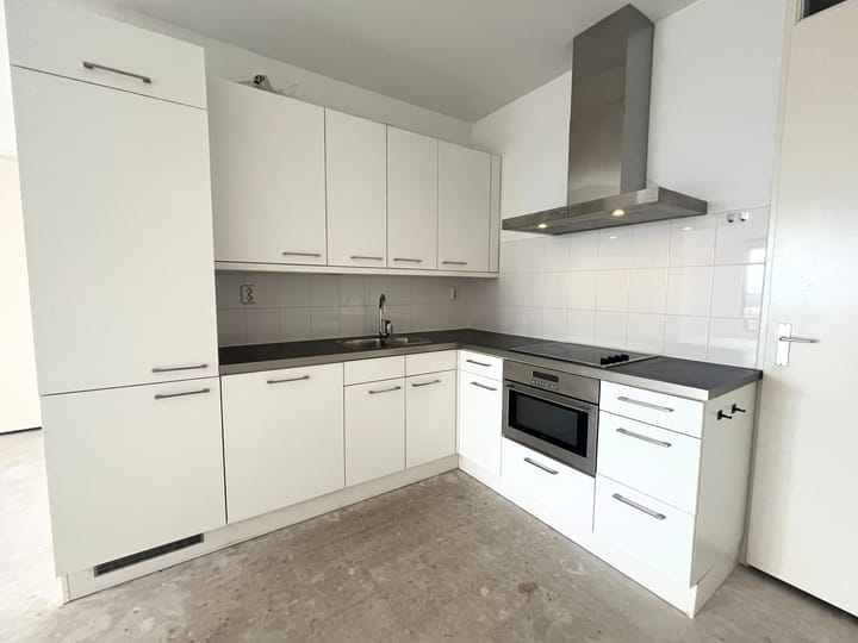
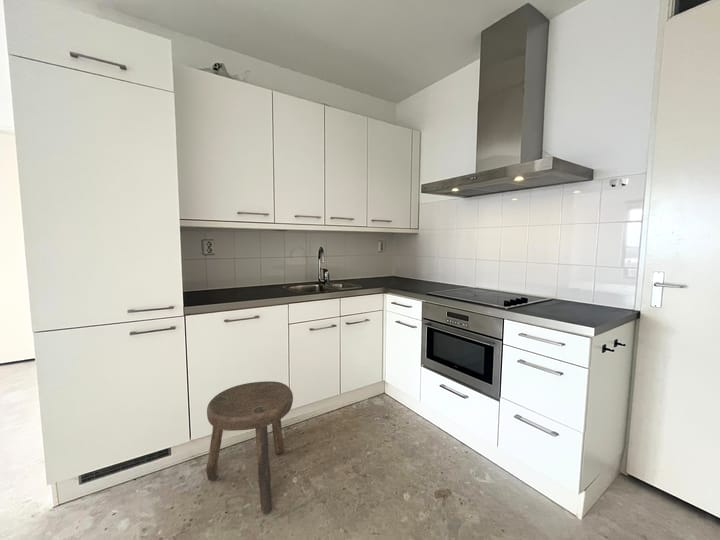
+ stool (256, 441)
